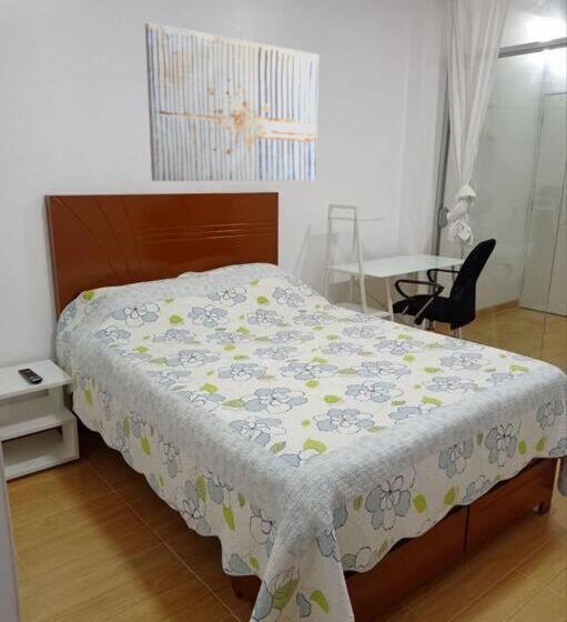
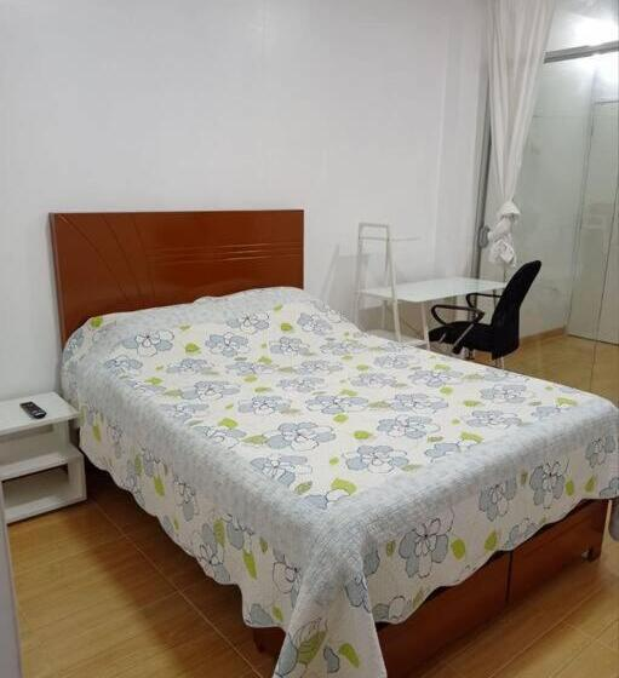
- wall art (241, 112)
